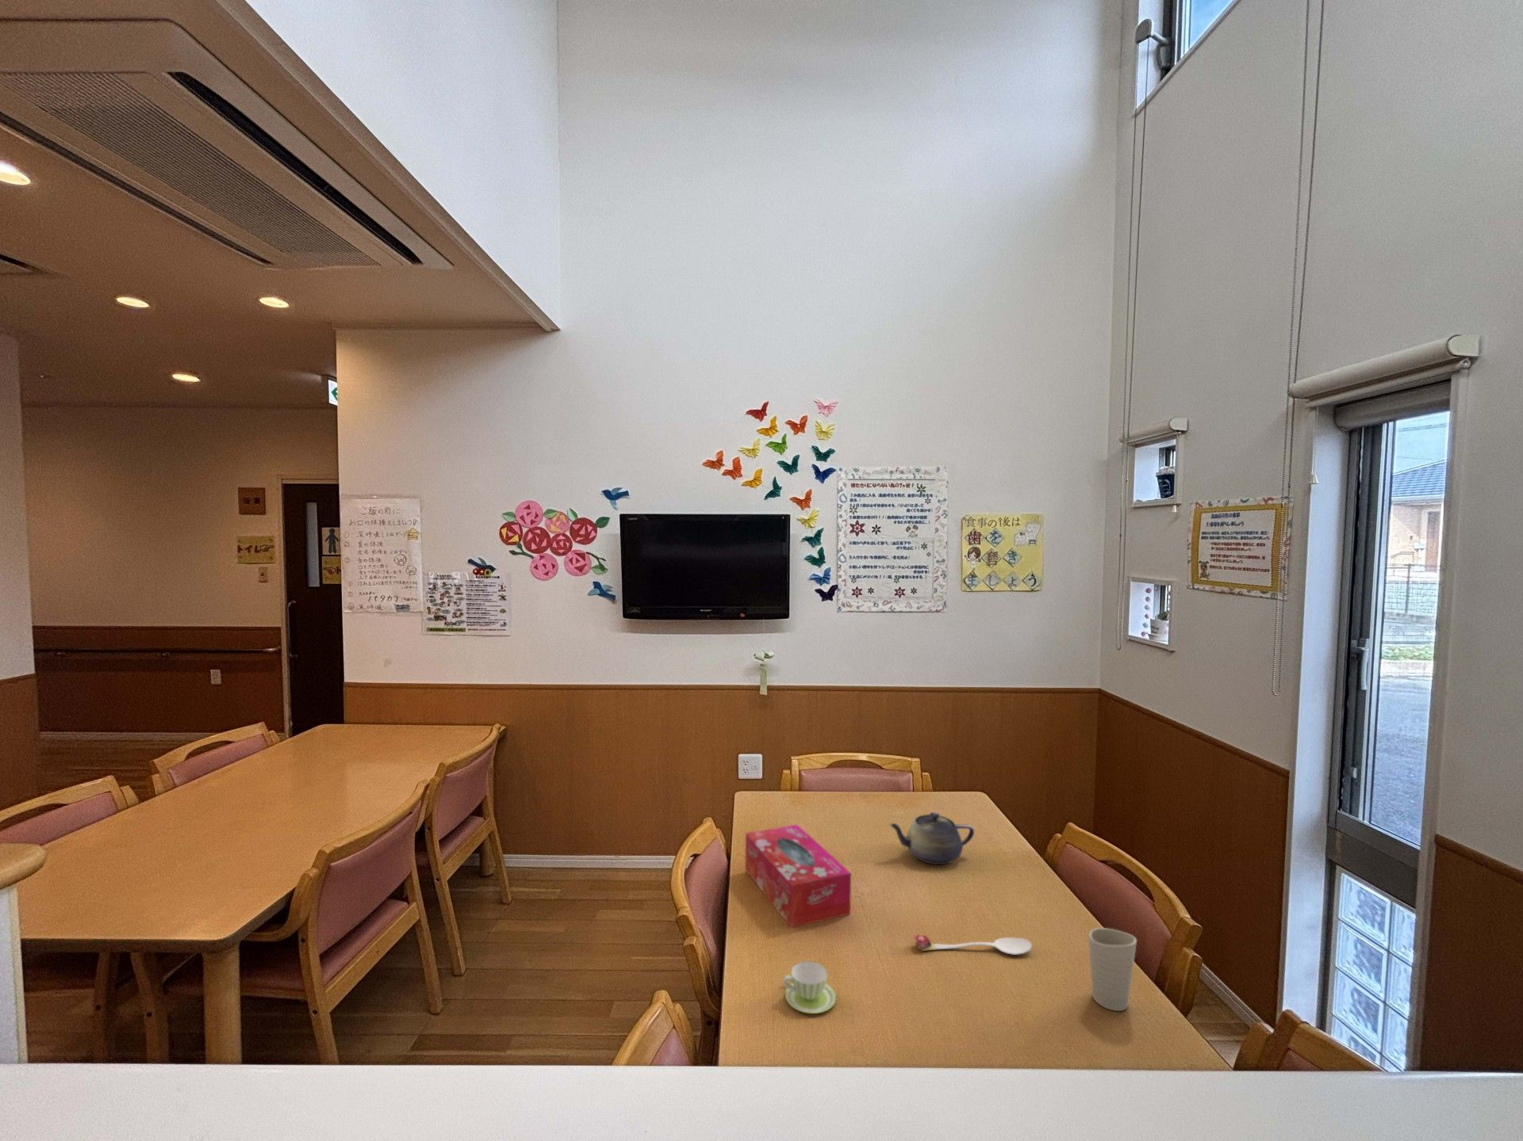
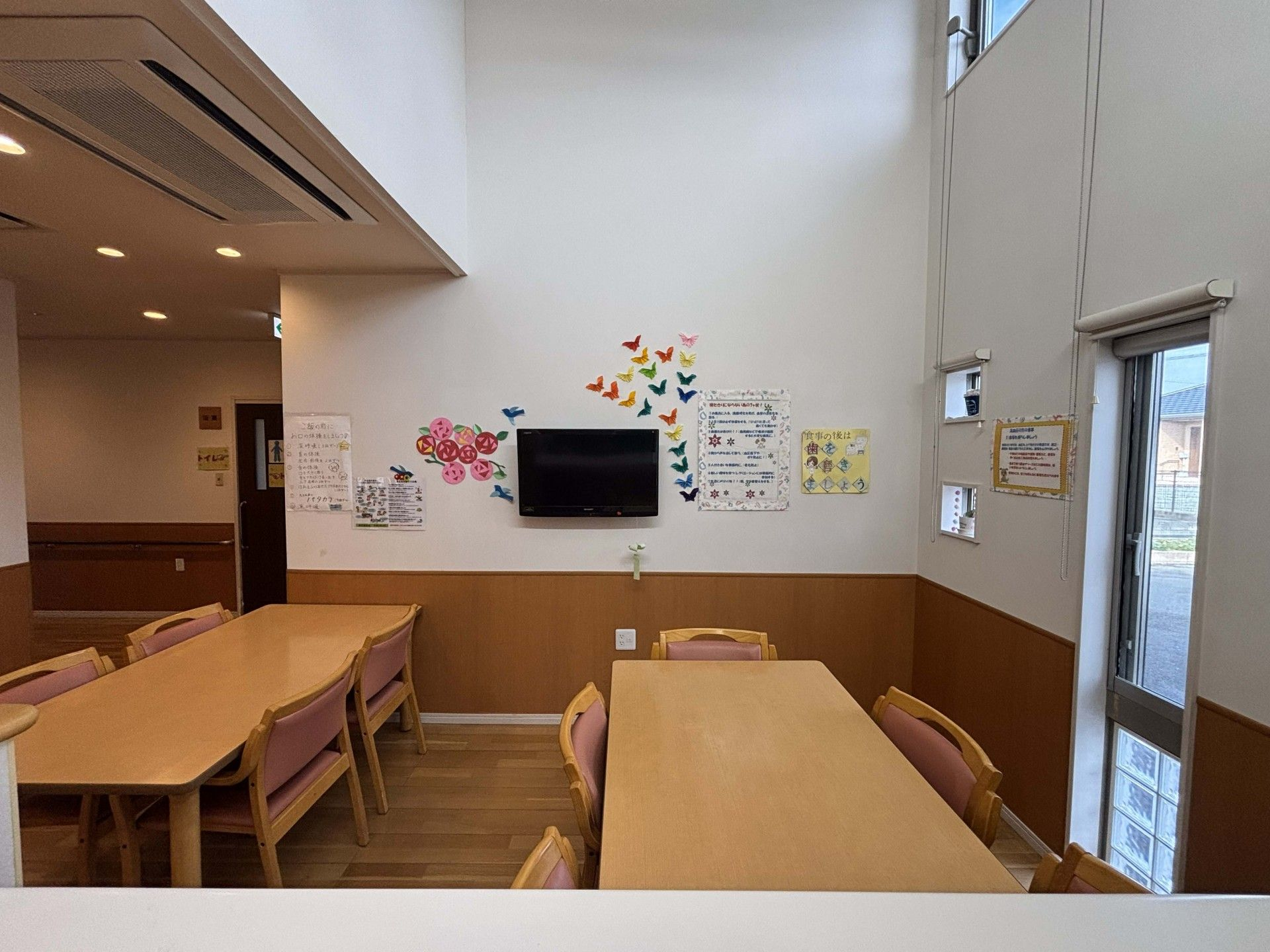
- cup (809, 985)
- spoon (971, 943)
- cup (1112, 967)
- tissue box (794, 871)
- teapot (932, 834)
